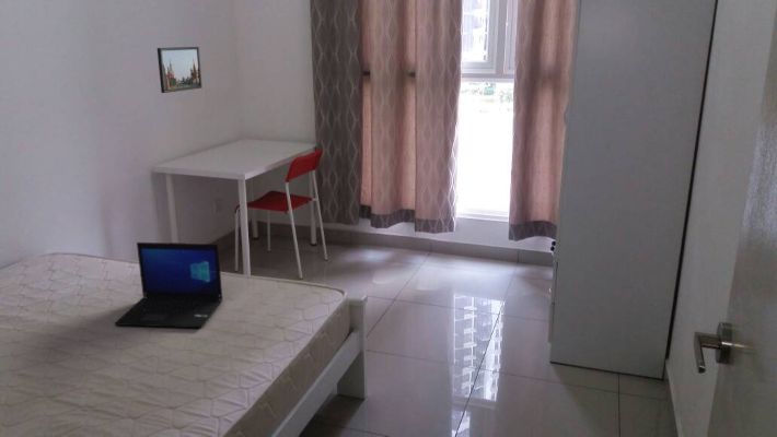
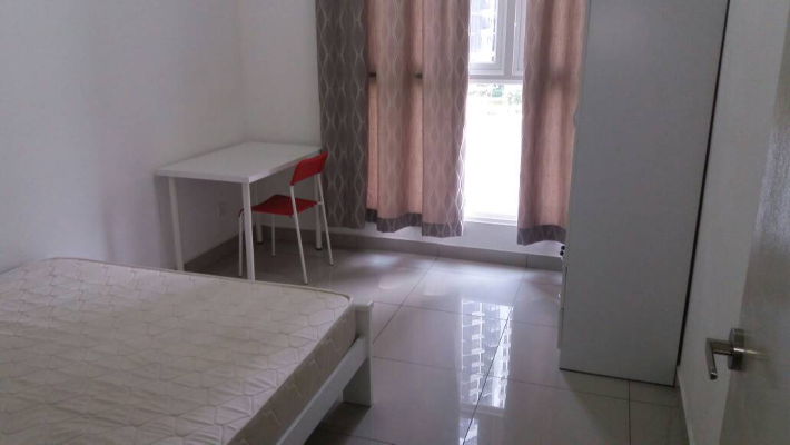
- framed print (181, 69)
- laptop (167, 283)
